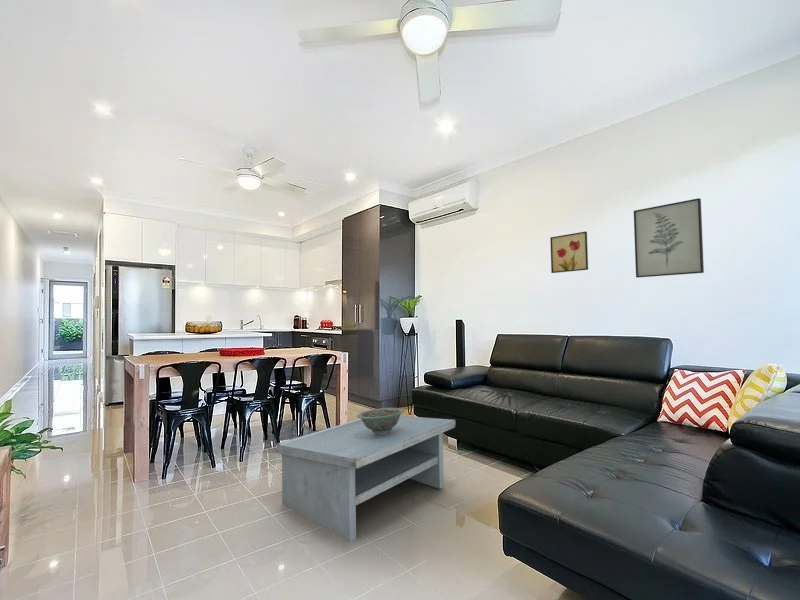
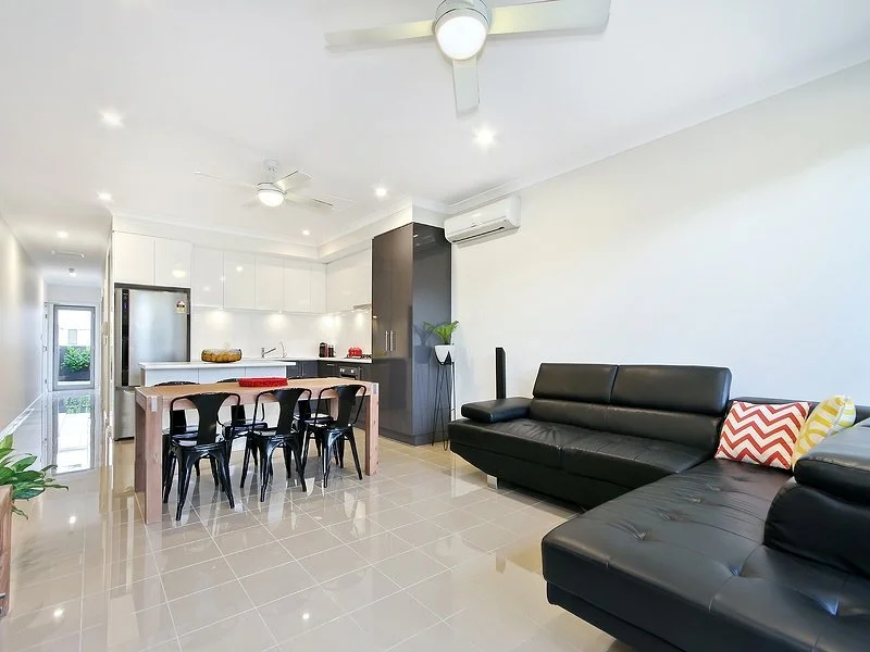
- coffee table (369, 461)
- wall art (568, 253)
- wall art (666, 240)
- decorative bowl (382, 423)
